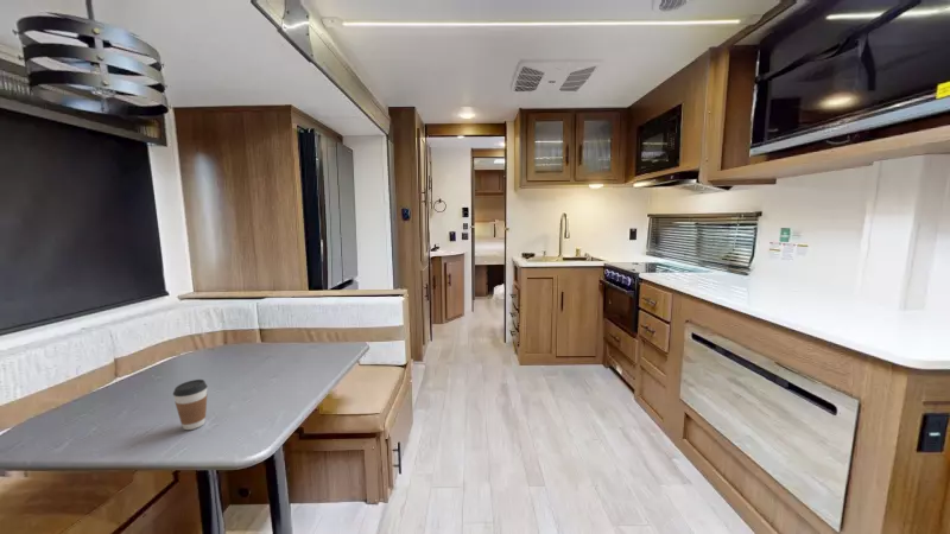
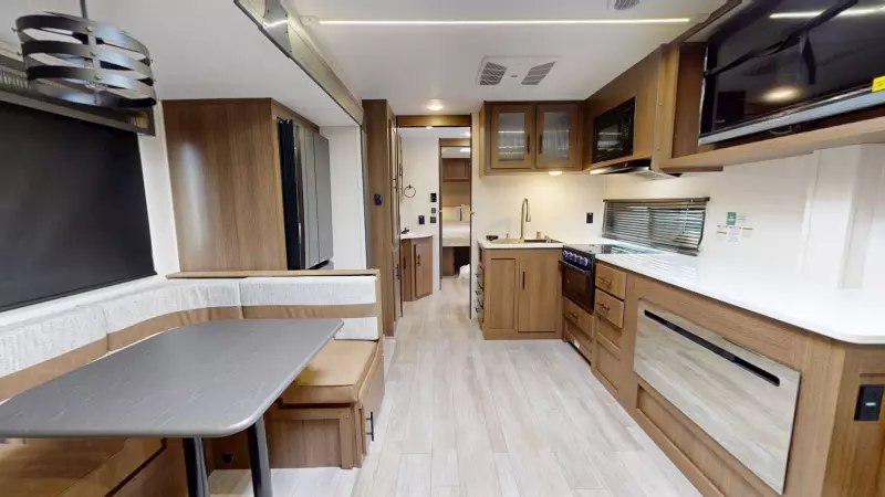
- coffee cup (191, 405)
